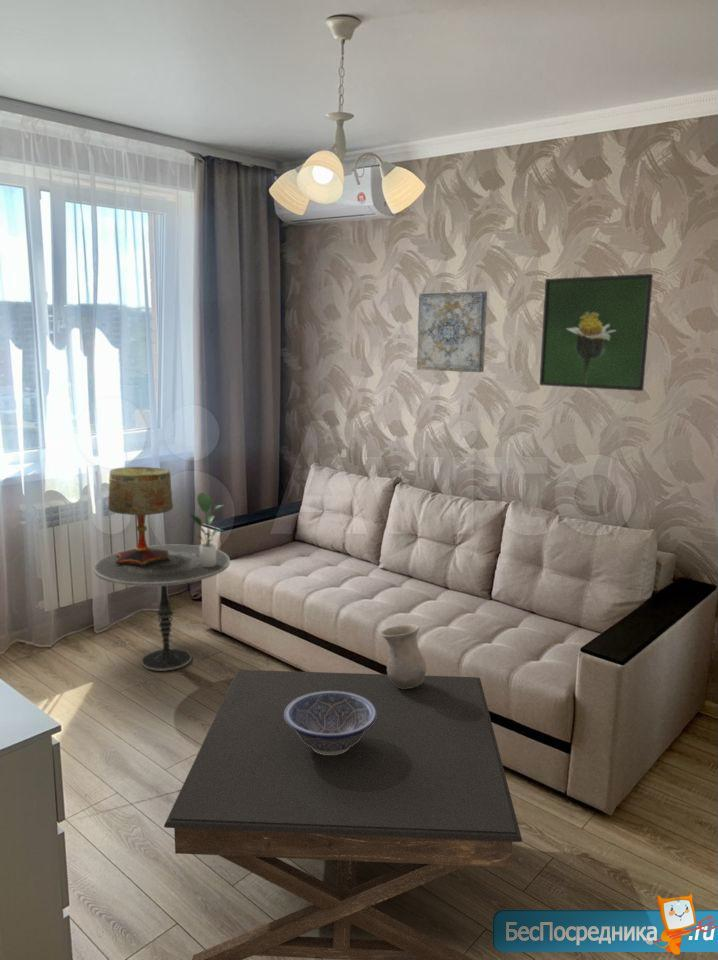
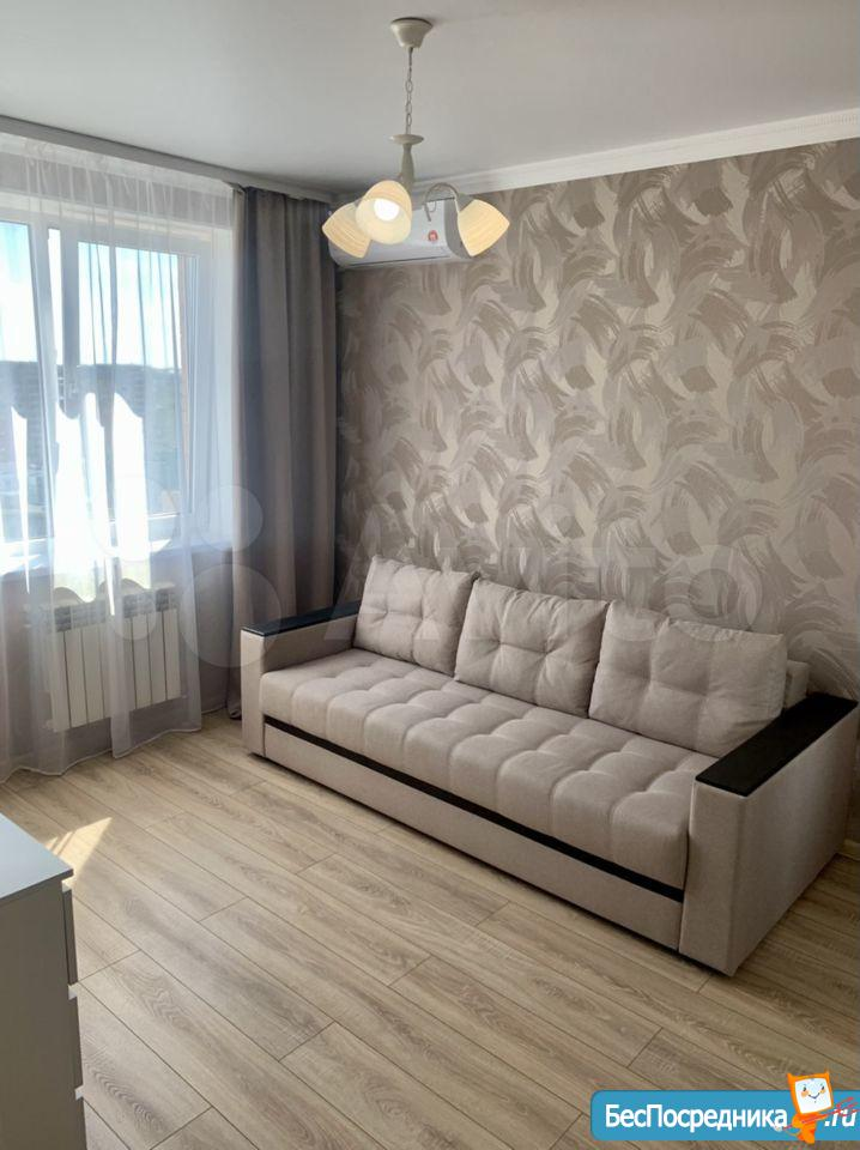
- decorative bowl (330, 727)
- potted plant (207, 529)
- side table (164, 611)
- table lamp (140, 514)
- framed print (592, 333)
- vase (403, 655)
- wall art (450, 332)
- coffee table (350, 802)
